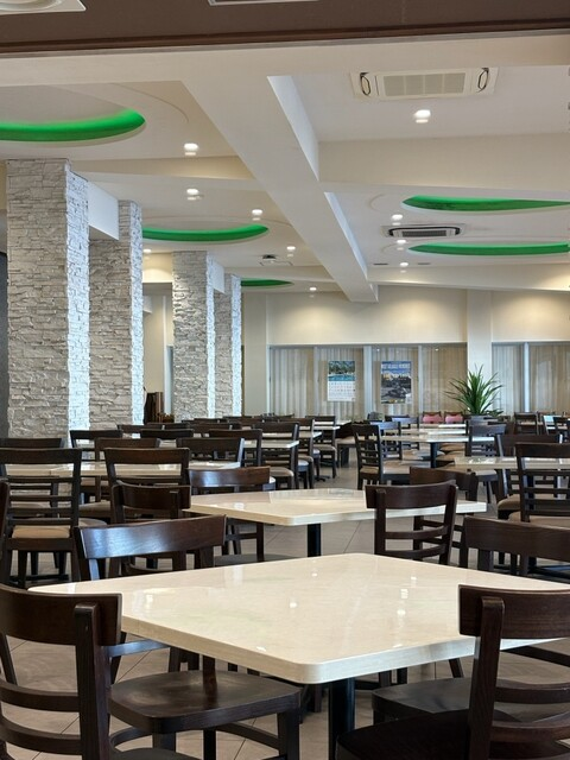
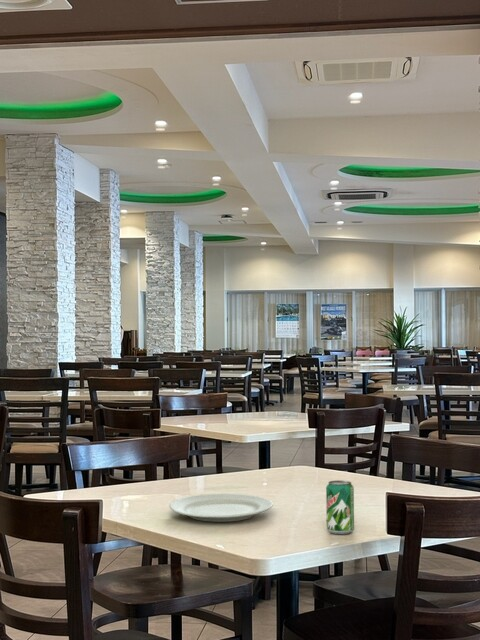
+ chinaware (221, 508)
+ beverage can (340, 507)
